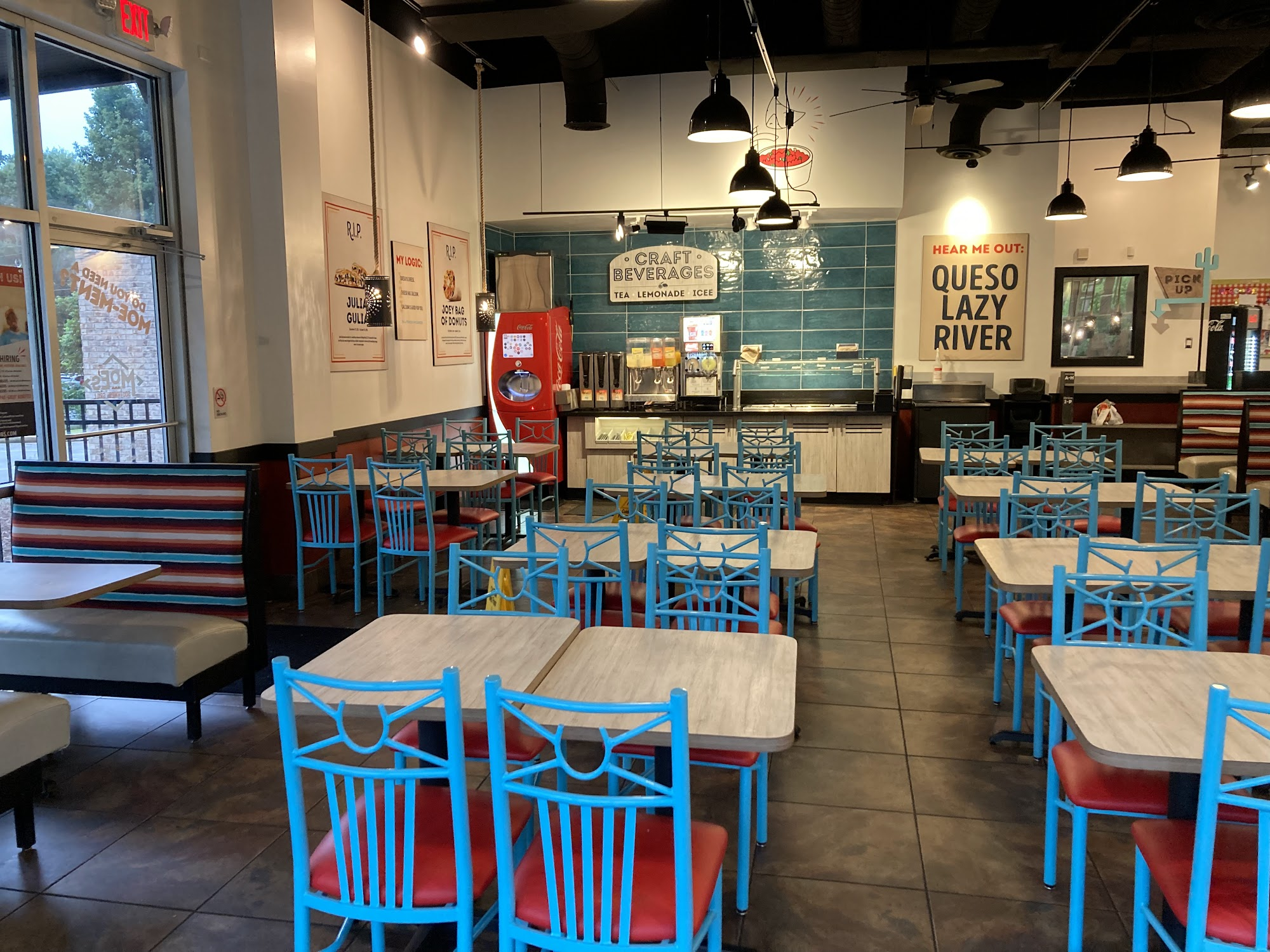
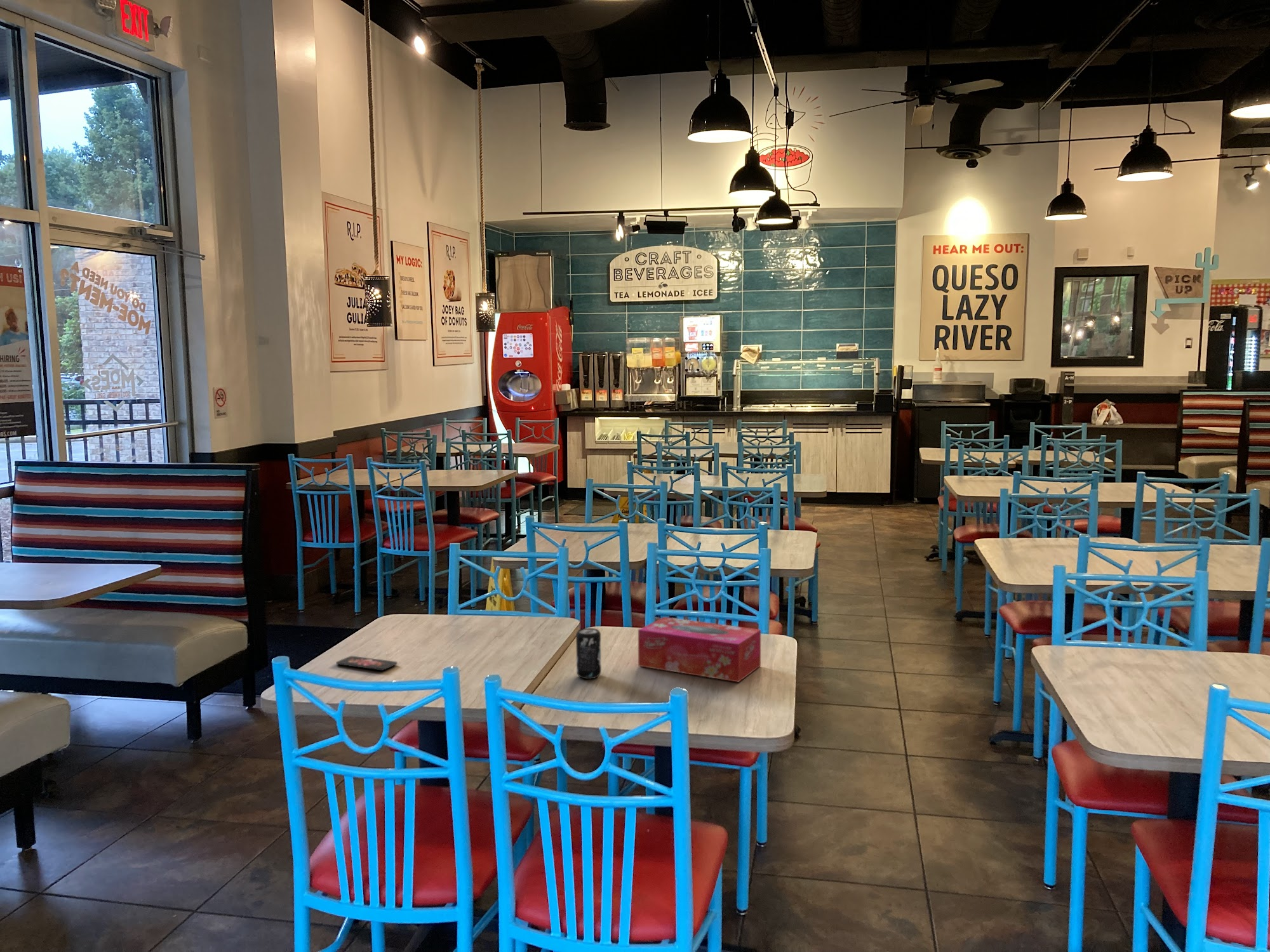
+ smartphone (366, 663)
+ beverage can (589, 653)
+ tissue box (699, 647)
